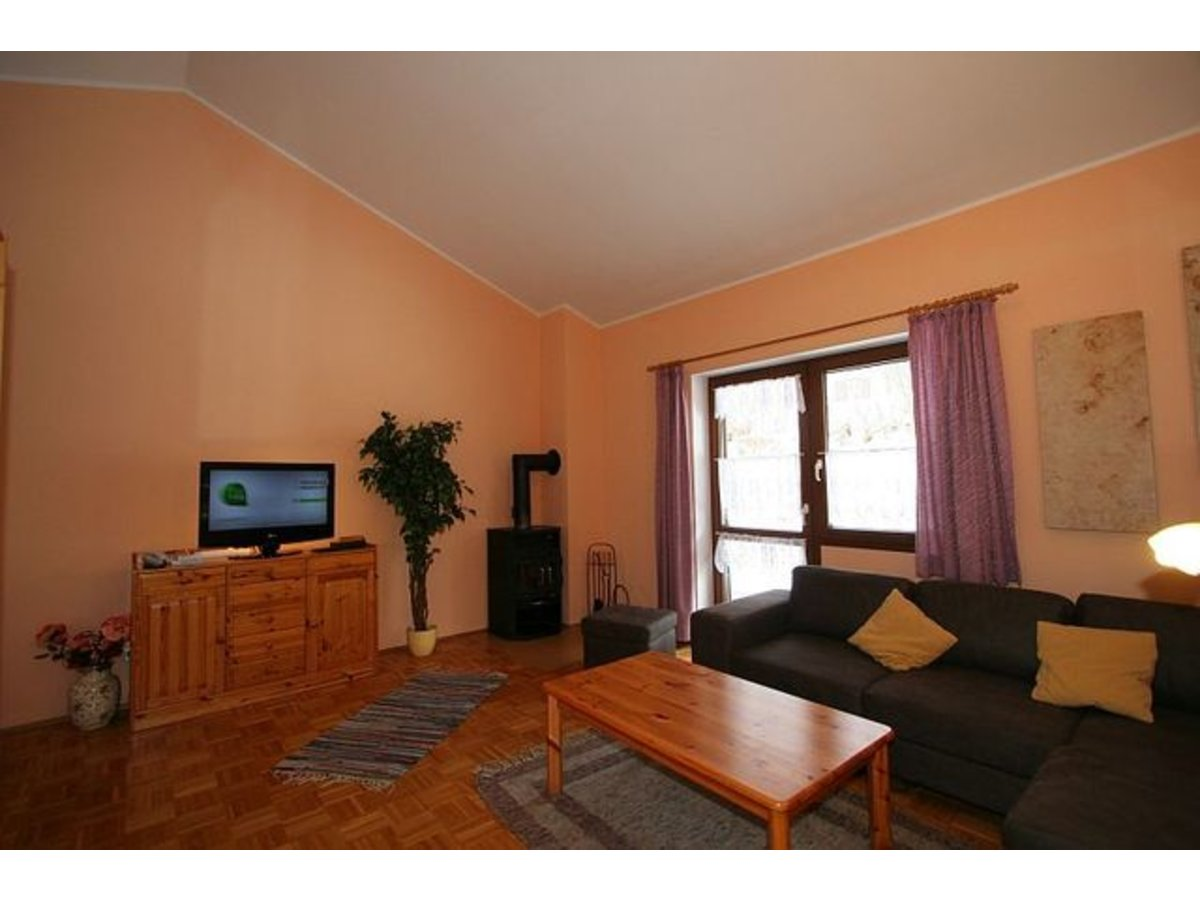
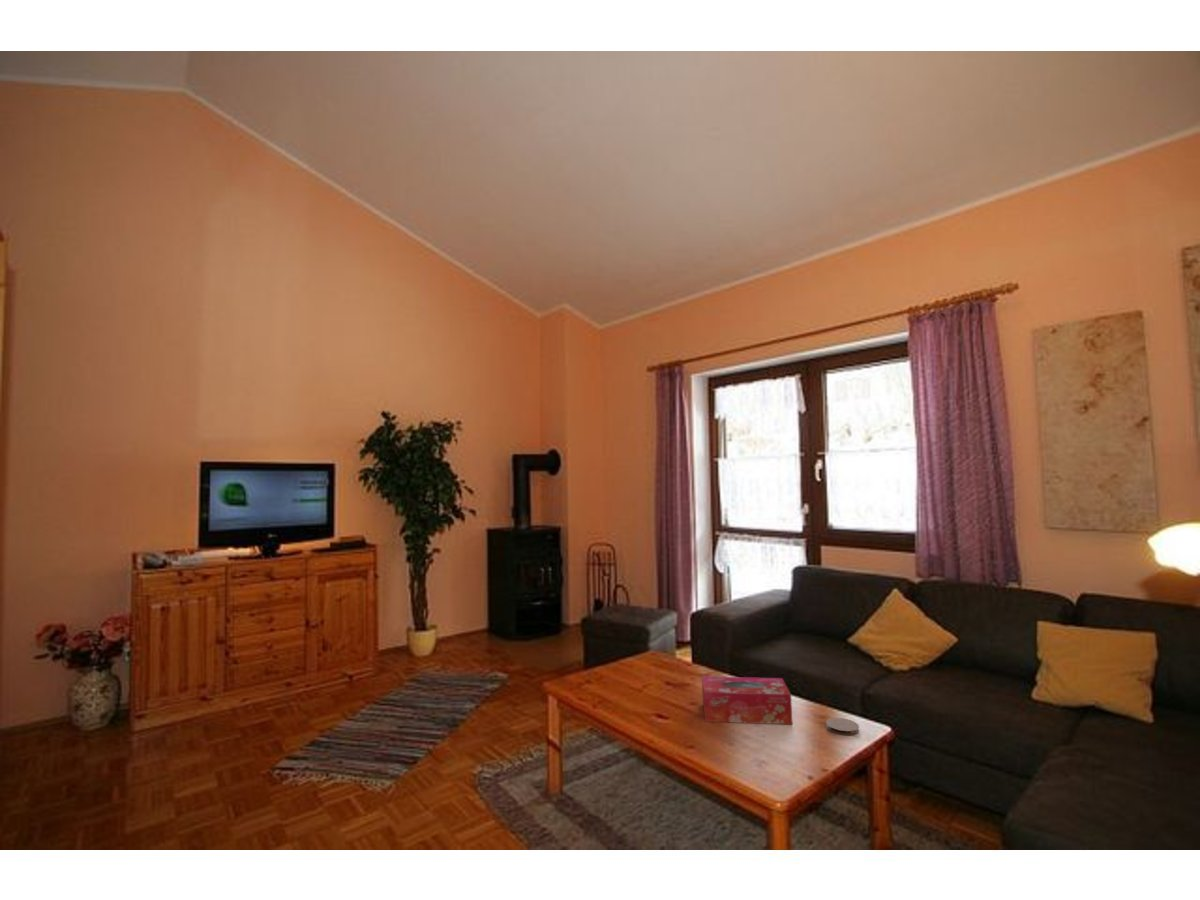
+ tissue box (744, 699)
+ coaster (842, 726)
